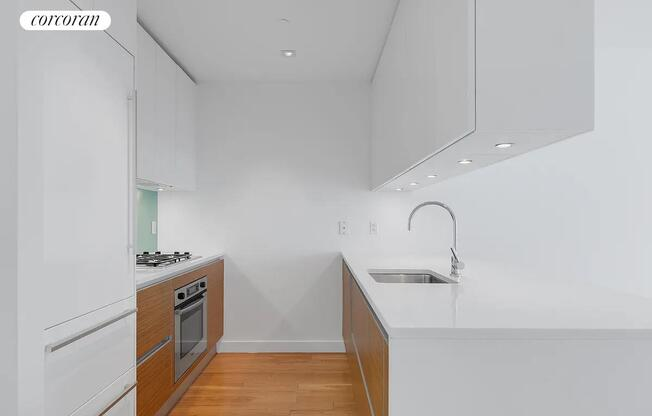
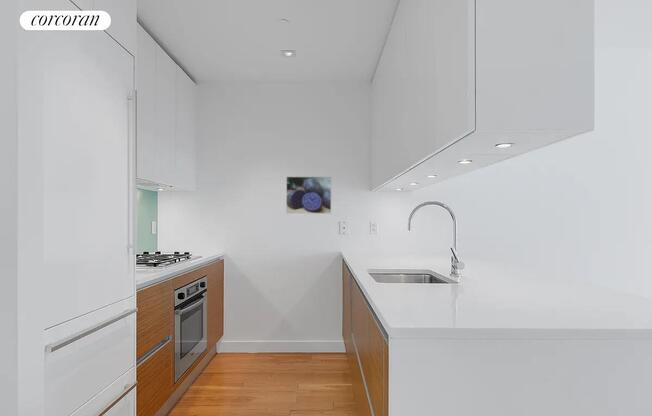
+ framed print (308, 195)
